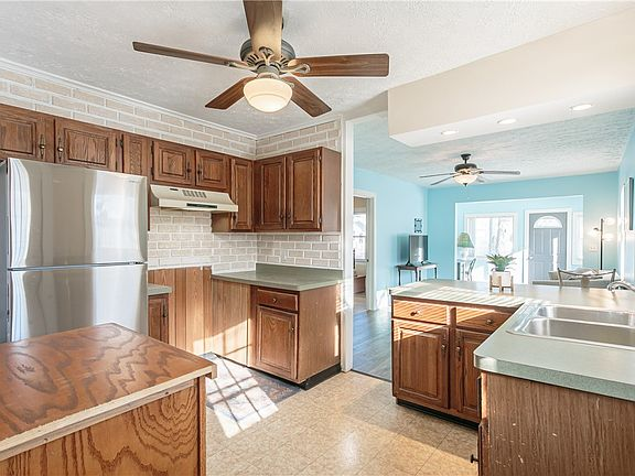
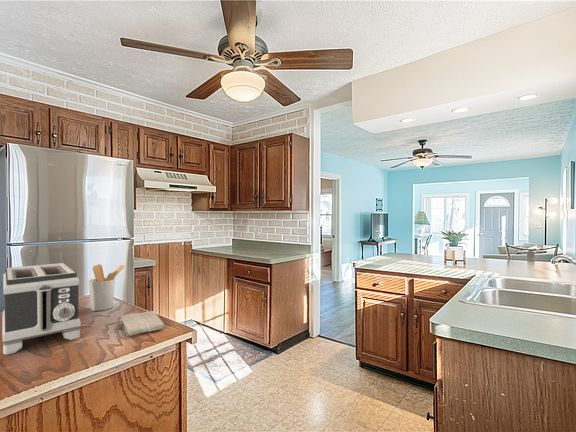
+ utensil holder (108, 285)
+ washcloth (141, 321)
+ toaster (40, 302)
